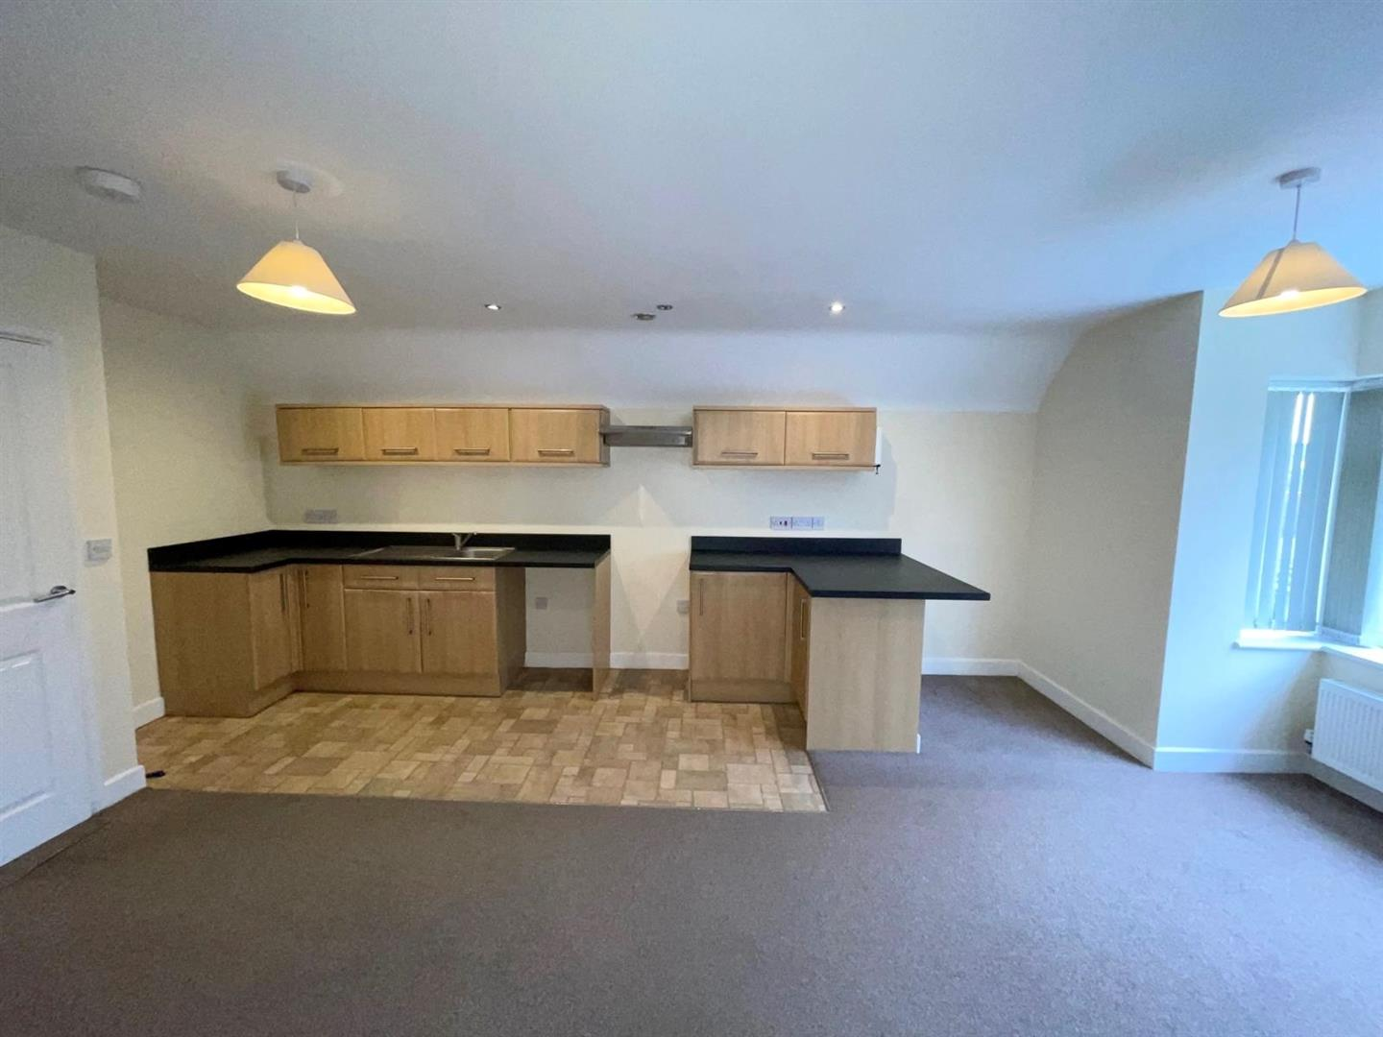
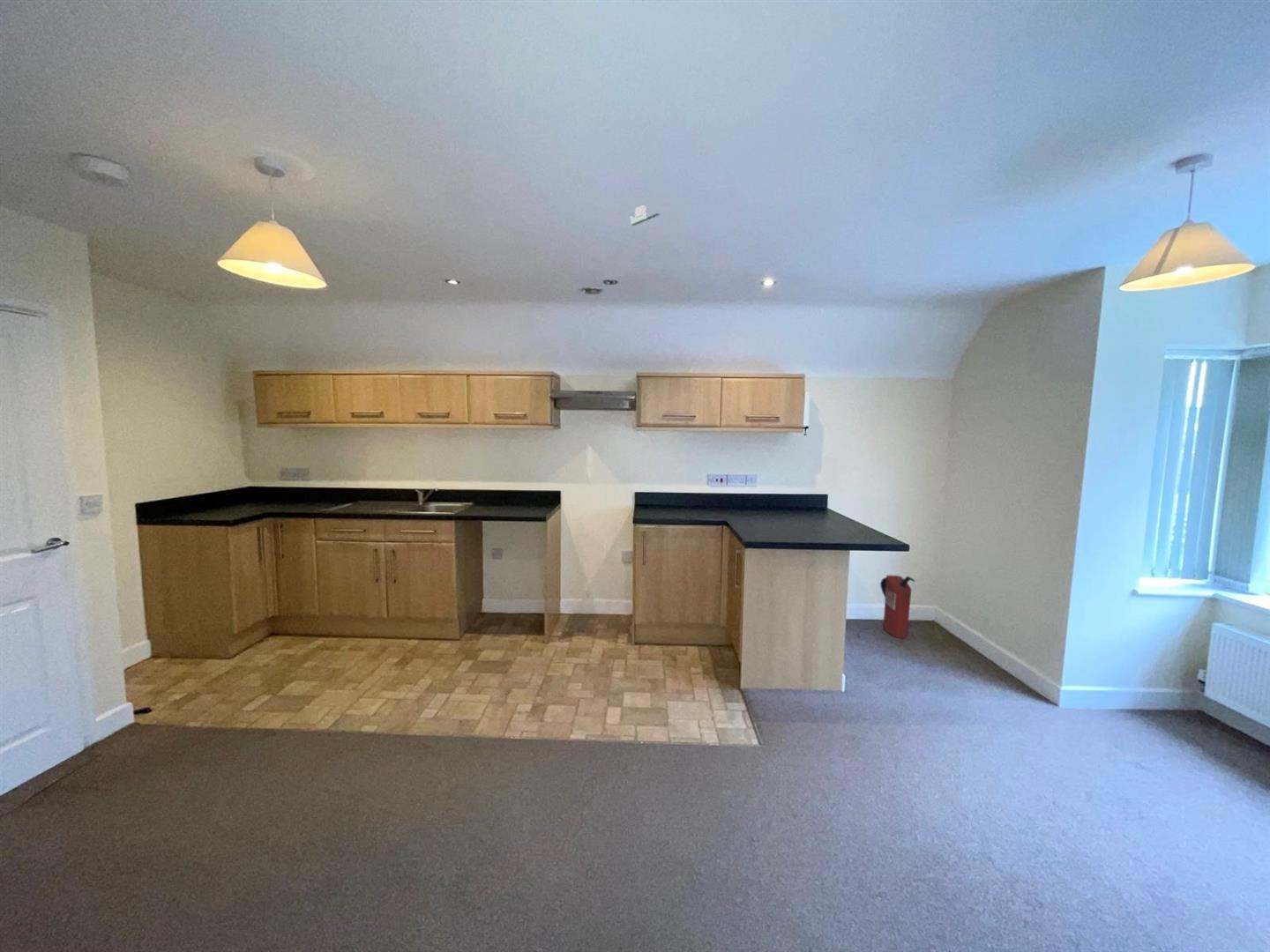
+ tape dispenser (645, 212)
+ fire extinguisher (896, 602)
